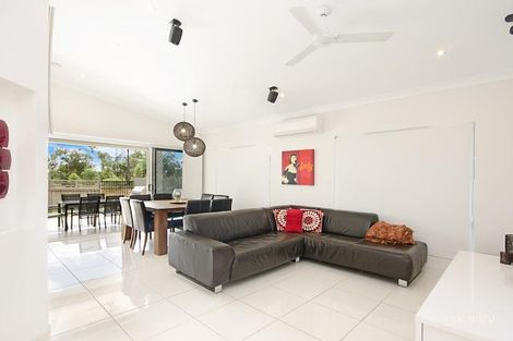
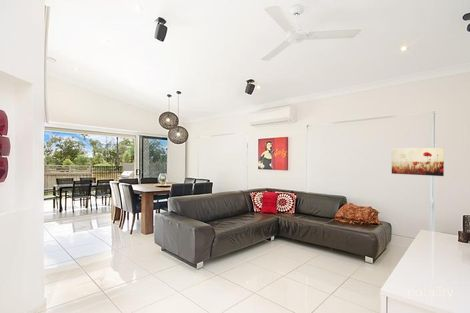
+ wall art (416, 161)
